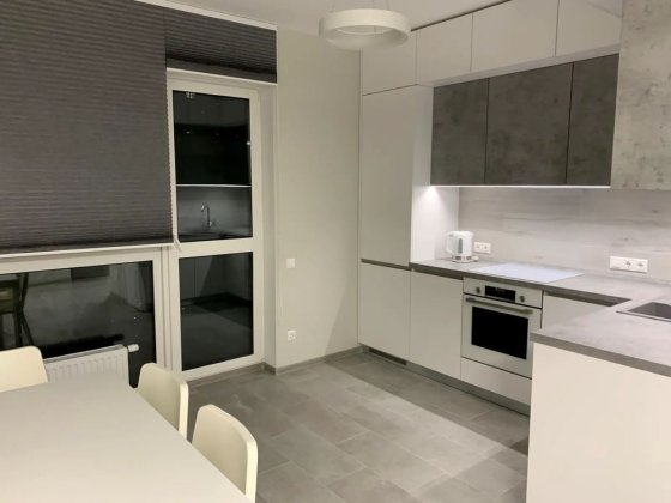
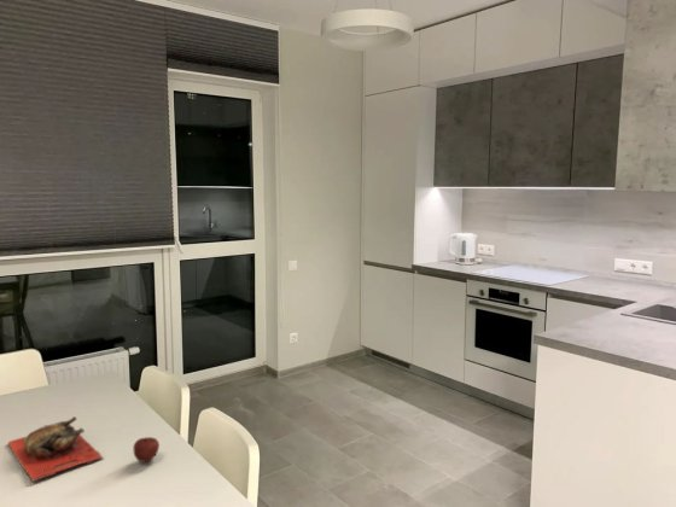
+ cutting board (52, 438)
+ fruit (146, 449)
